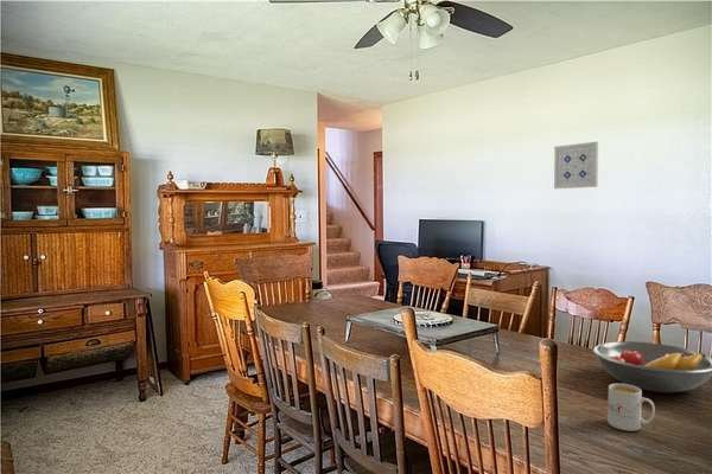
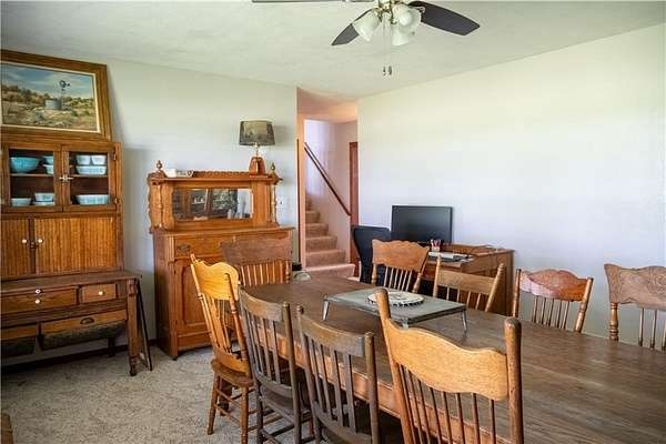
- mug (630, 408)
- wall art (574, 166)
- fruit bowl (651, 365)
